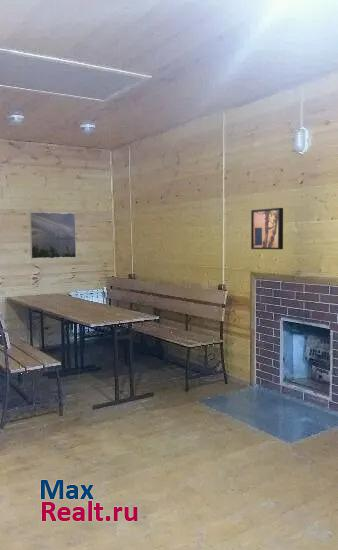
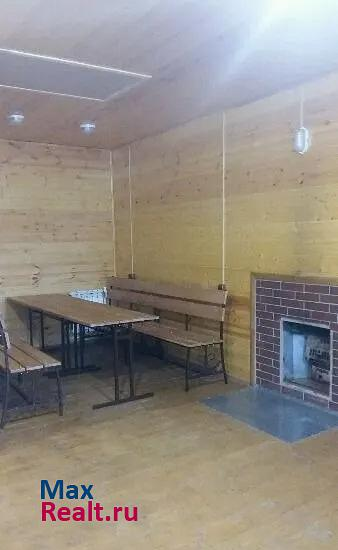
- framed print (53, 235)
- wall art (266, 229)
